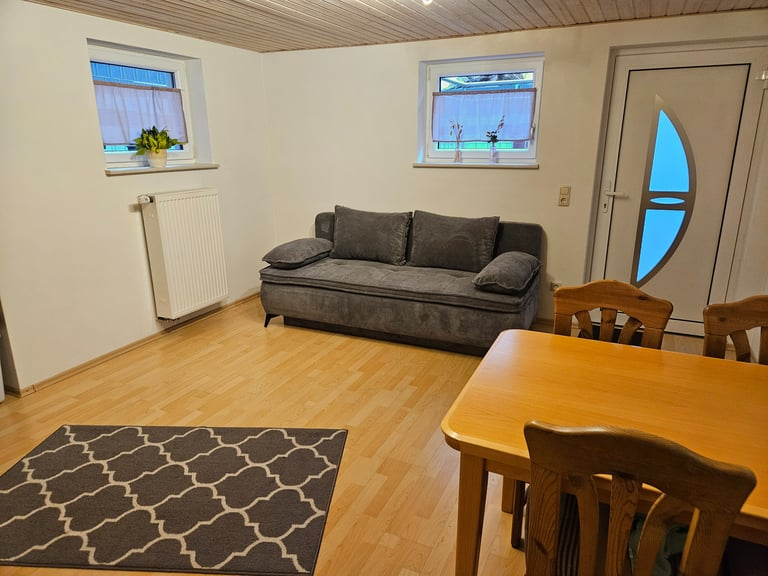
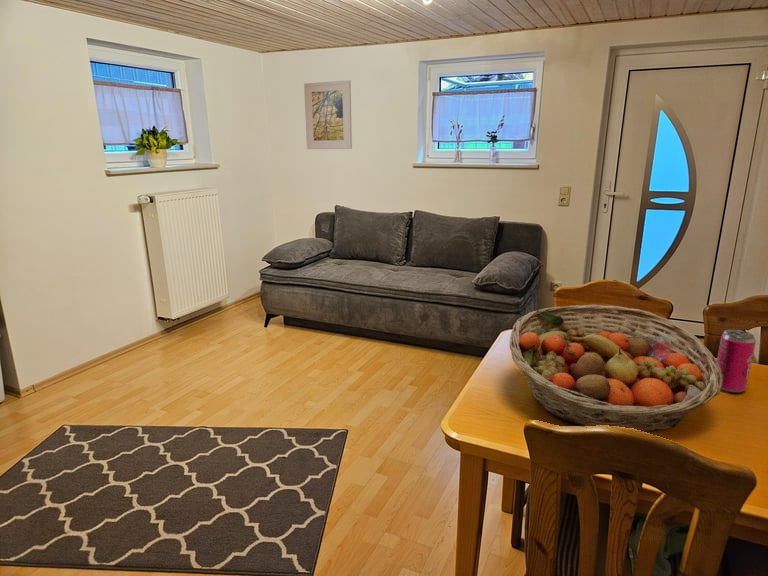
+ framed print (327, 116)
+ fruit basket (607, 364)
+ beverage can (733, 361)
